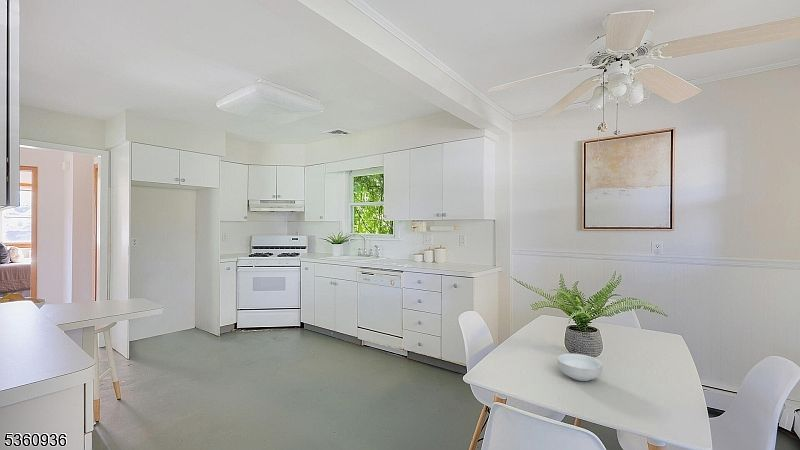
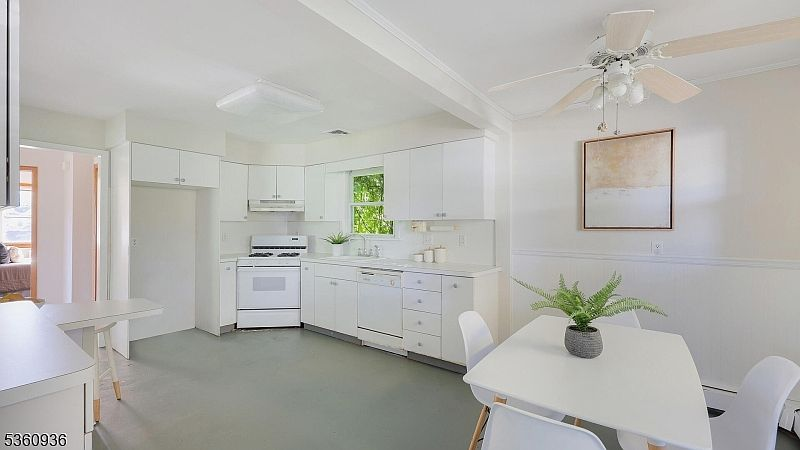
- cereal bowl (579, 368)
